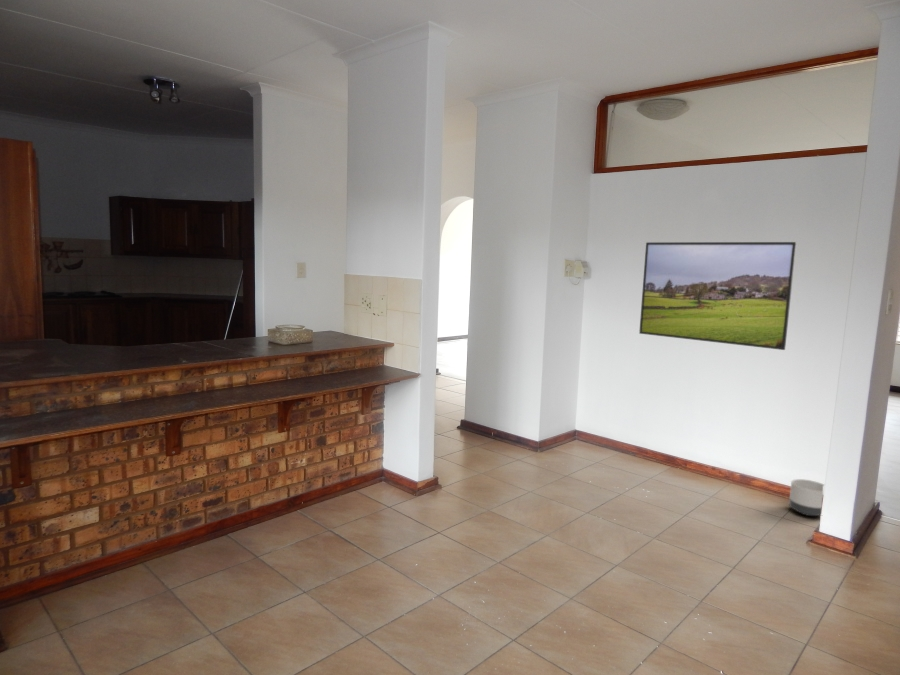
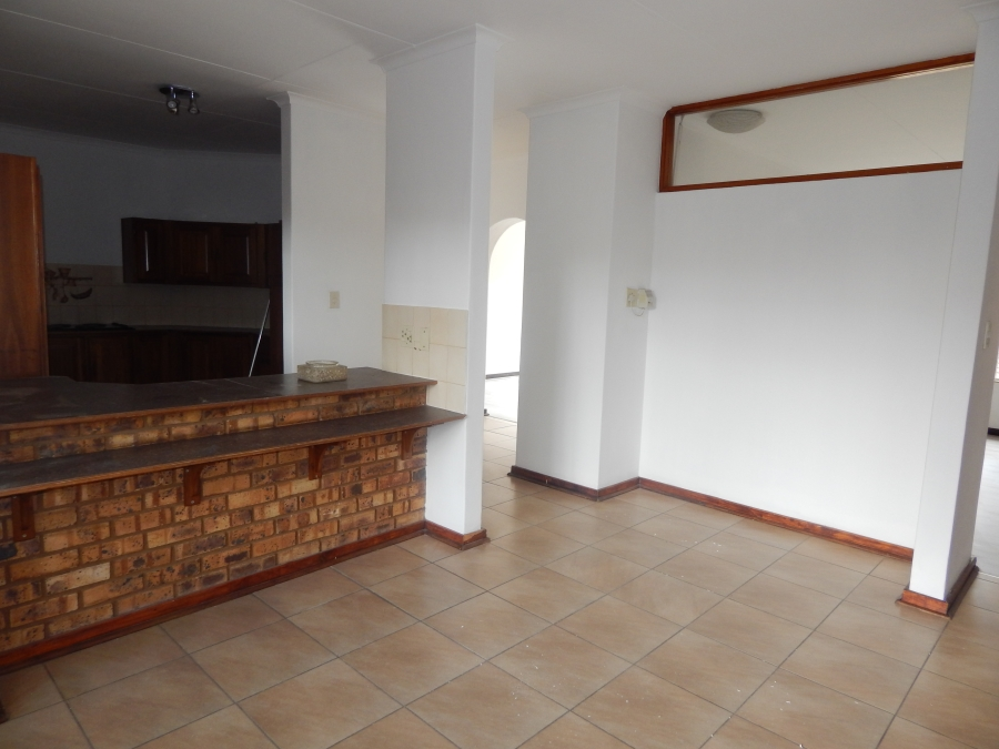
- planter (808, 499)
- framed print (710, 292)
